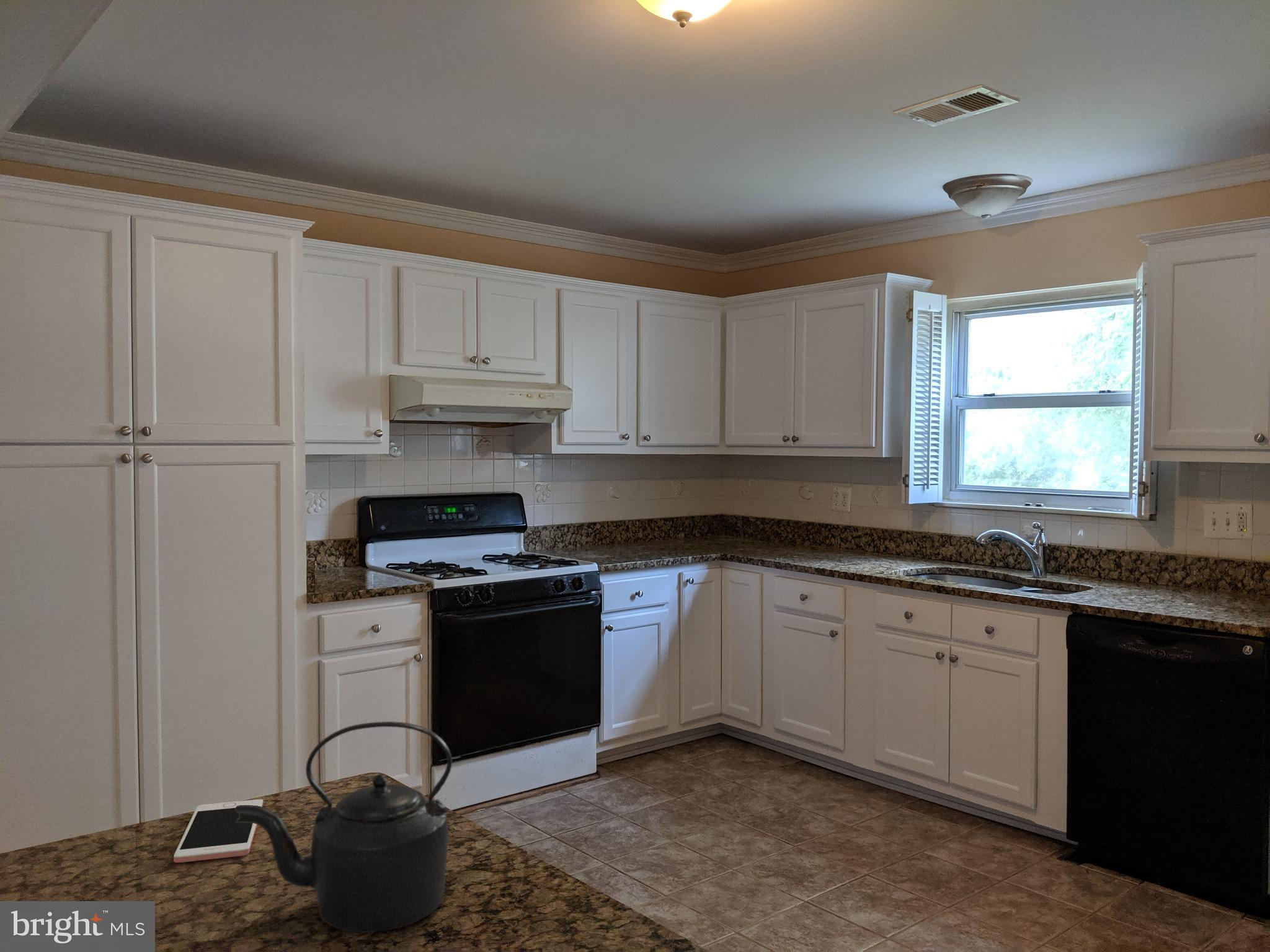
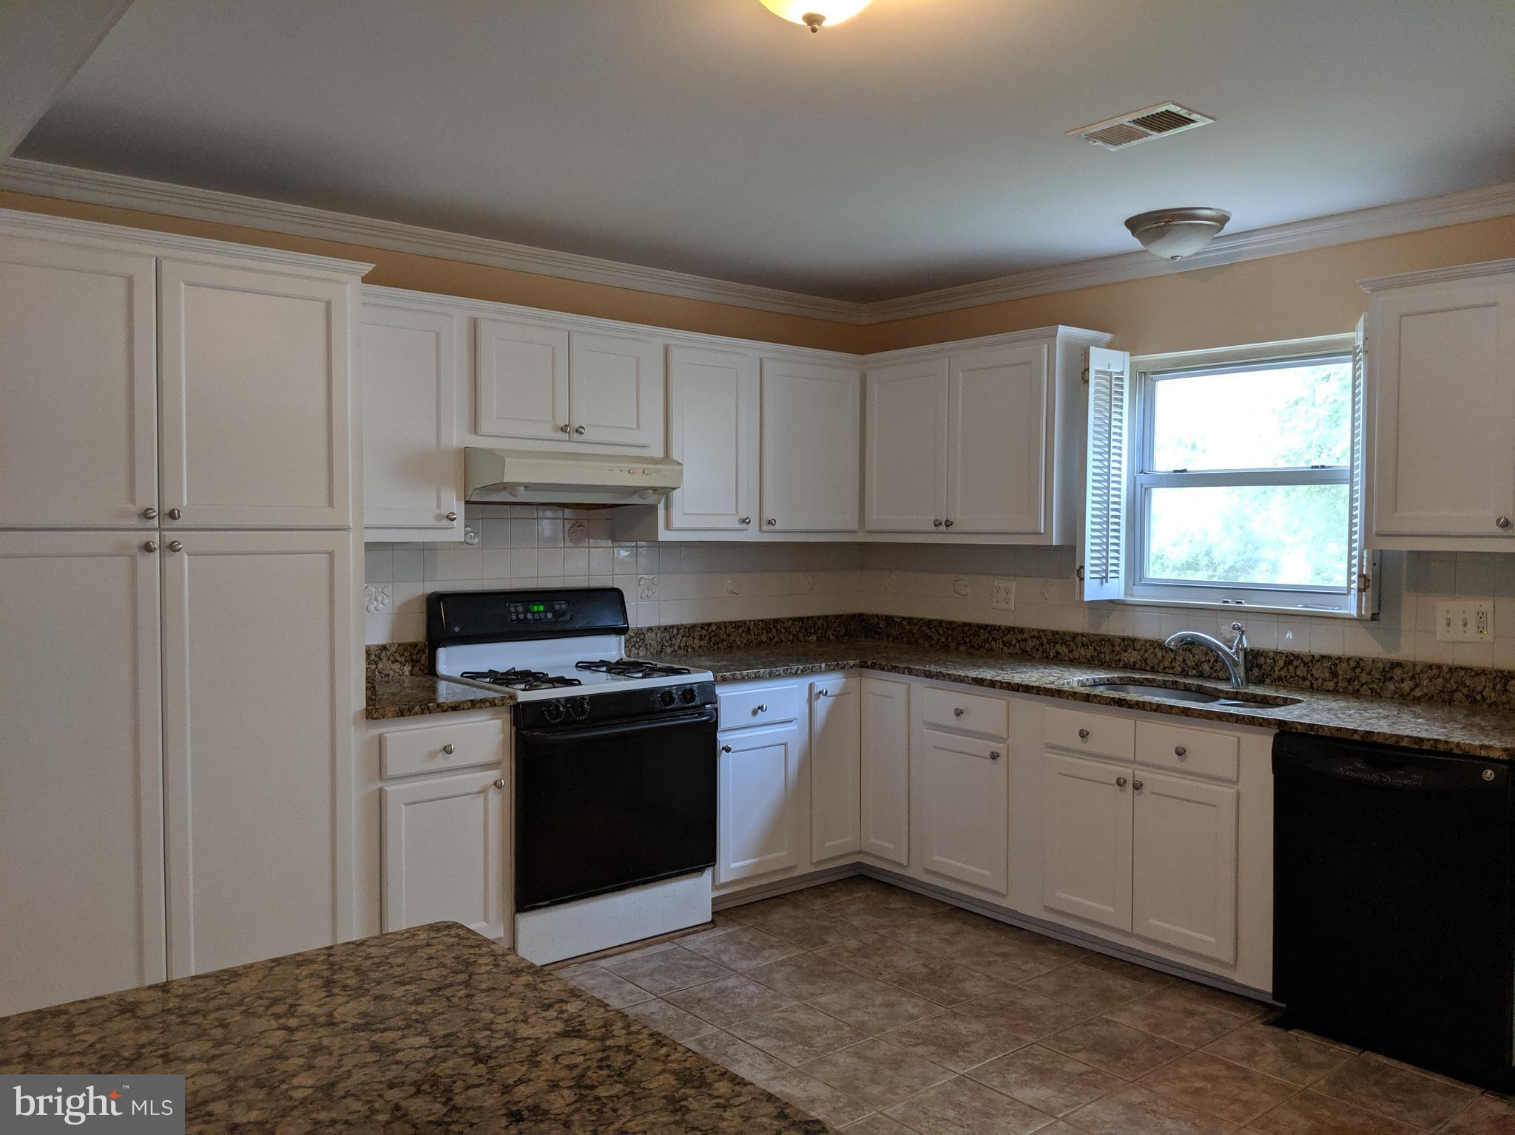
- cell phone (221, 829)
- kettle (345, 815)
